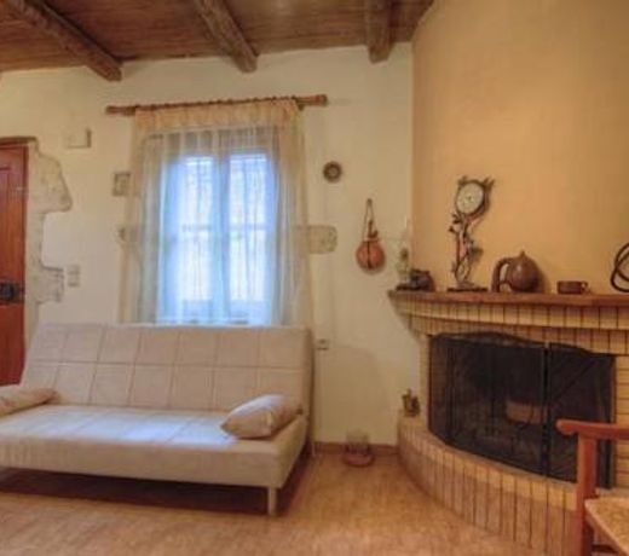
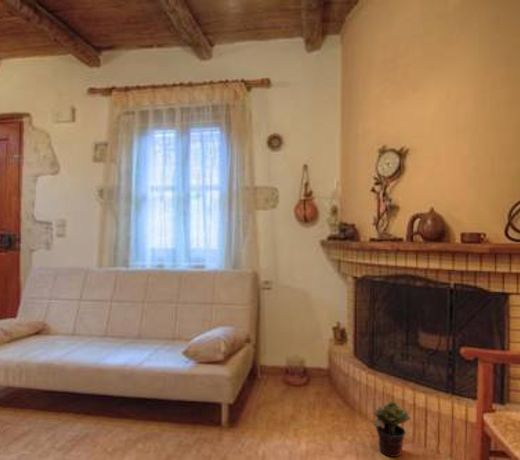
+ potted plant (391, 425)
